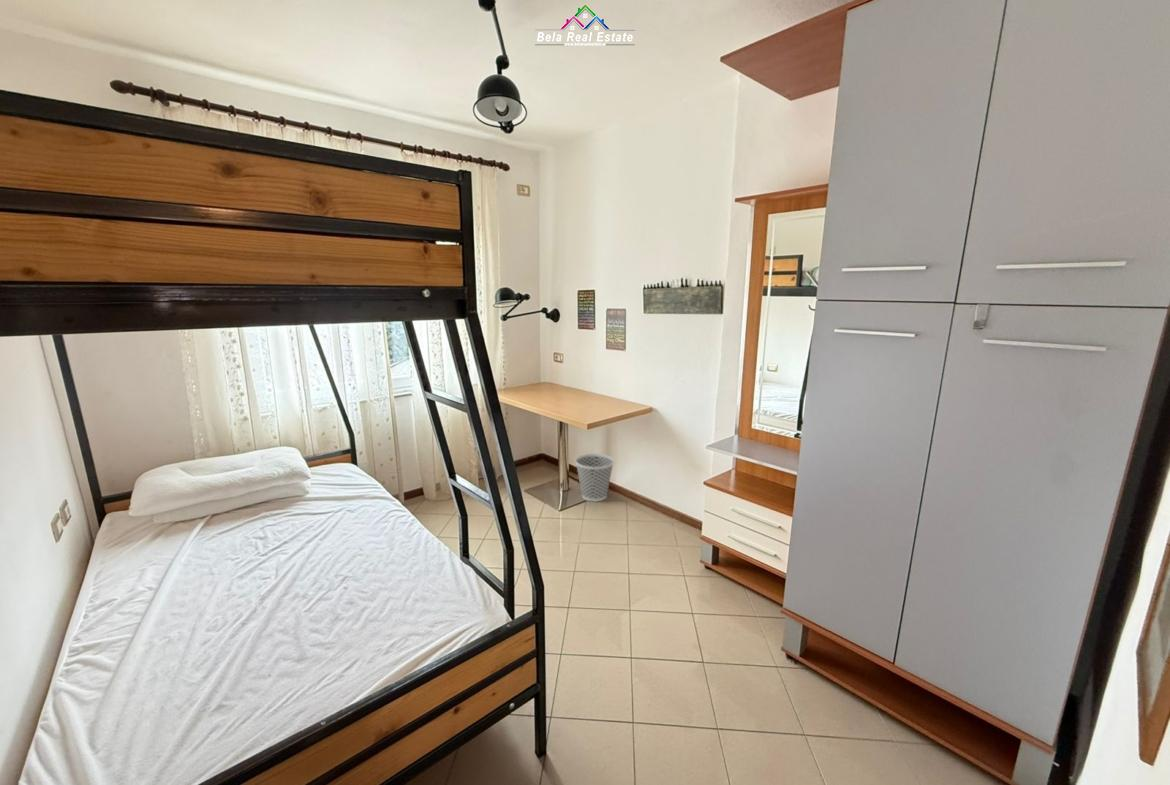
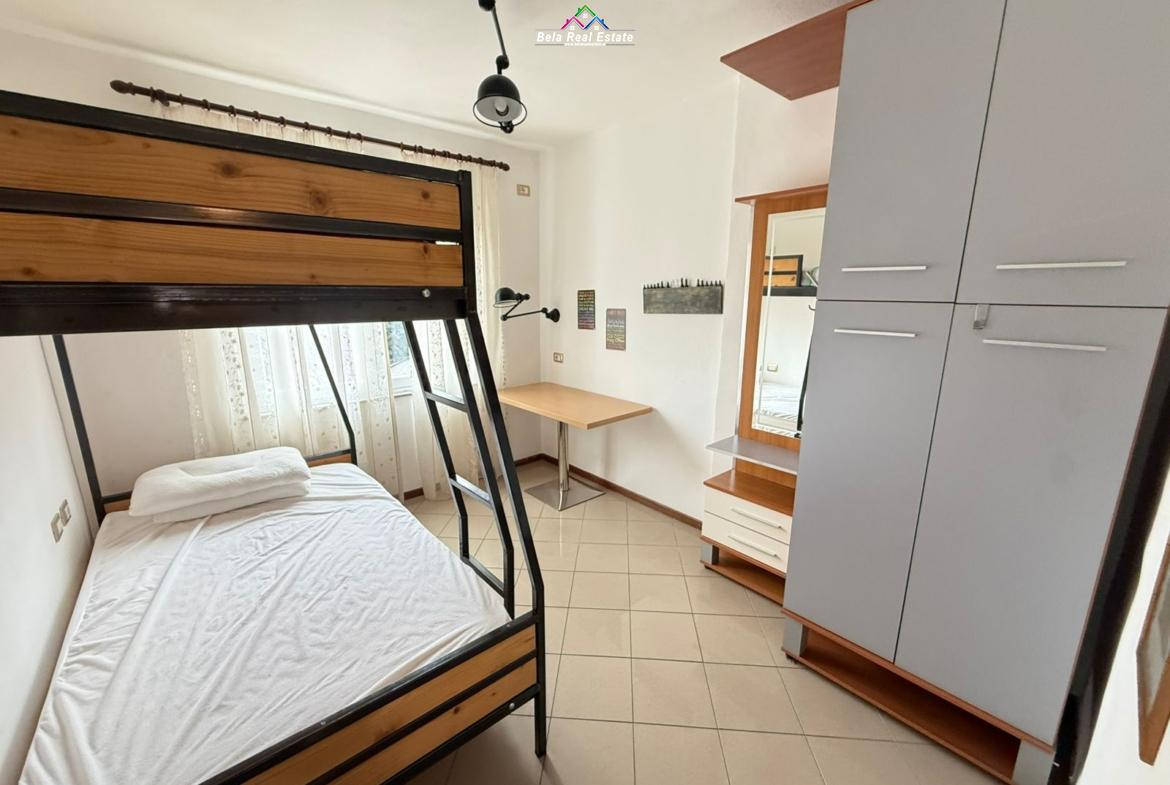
- wastebasket (594, 478)
